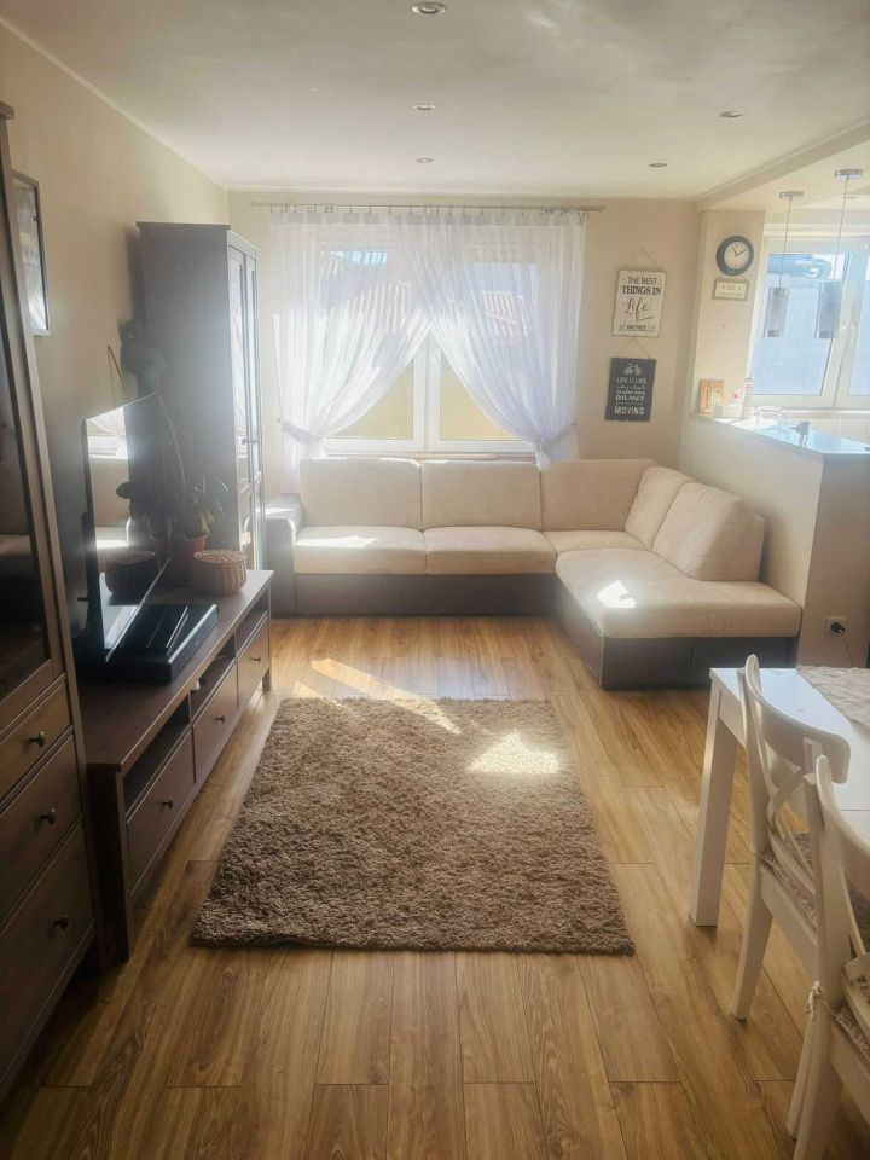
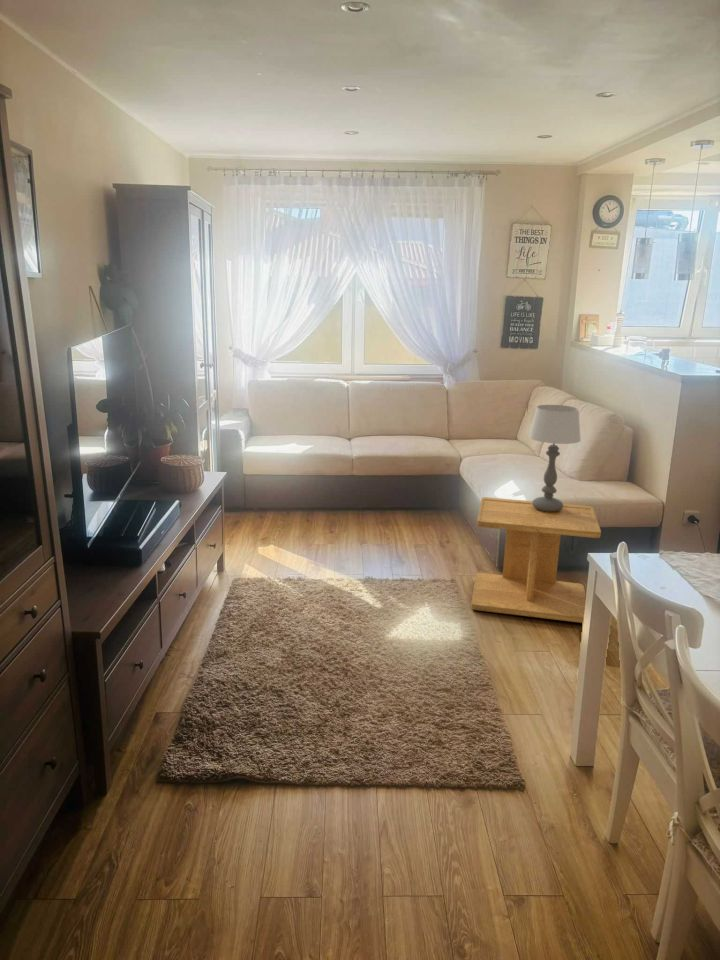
+ table lamp (552, 458)
+ side table (532, 558)
